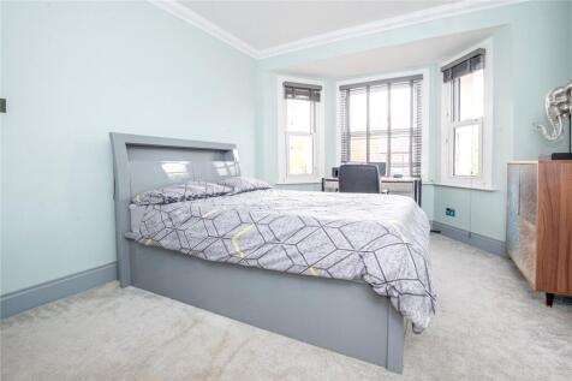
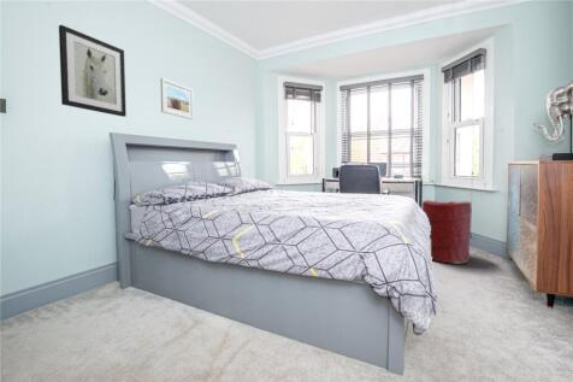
+ wall art (95, 75)
+ laundry hamper (444, 228)
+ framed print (177, 100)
